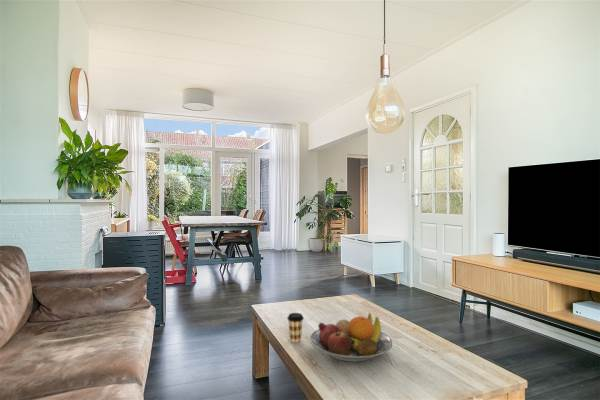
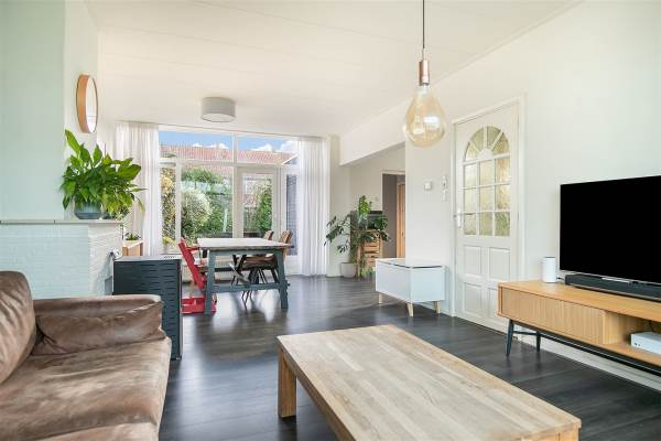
- fruit bowl (350, 335)
- coffee cup (295, 327)
